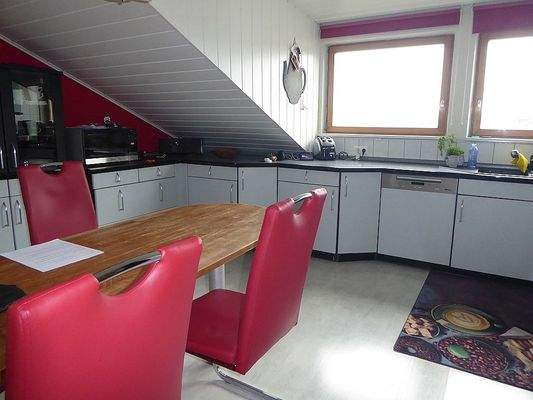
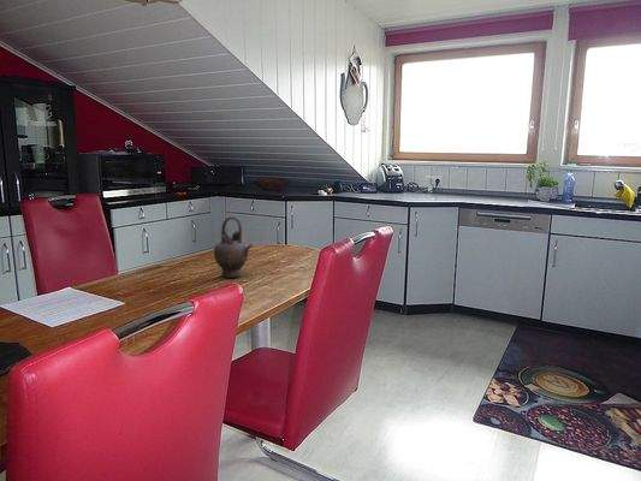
+ teapot (233, 247)
